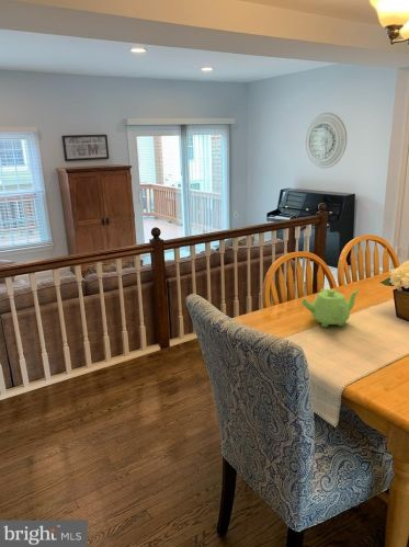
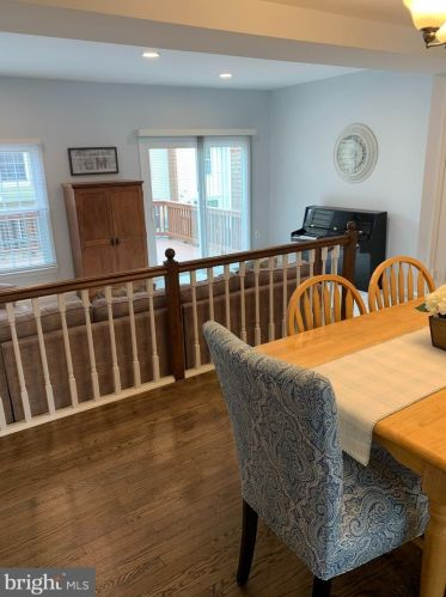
- teapot (330, 306)
